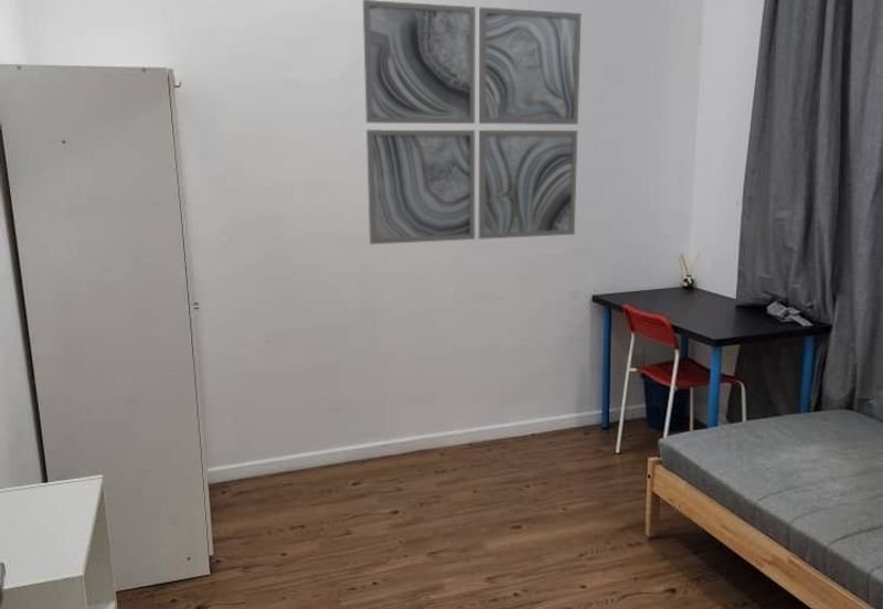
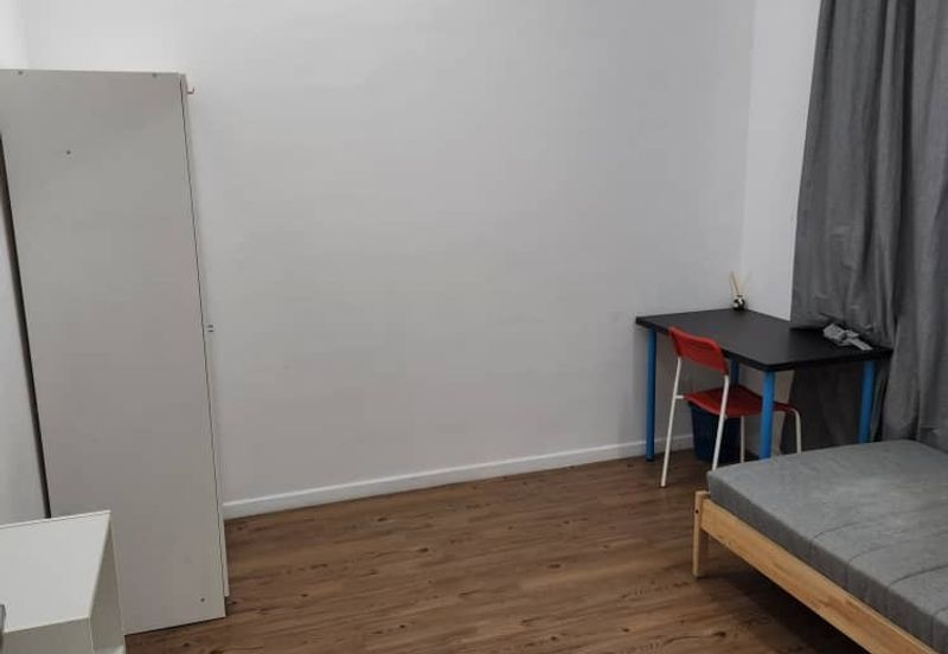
- wall art (479, 130)
